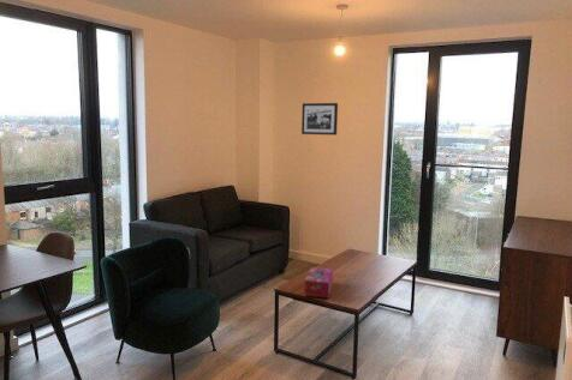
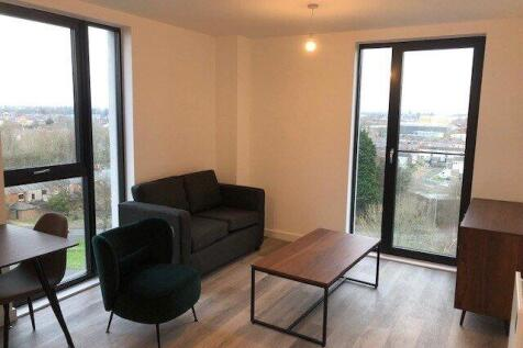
- tissue box (318, 282)
- picture frame (318, 119)
